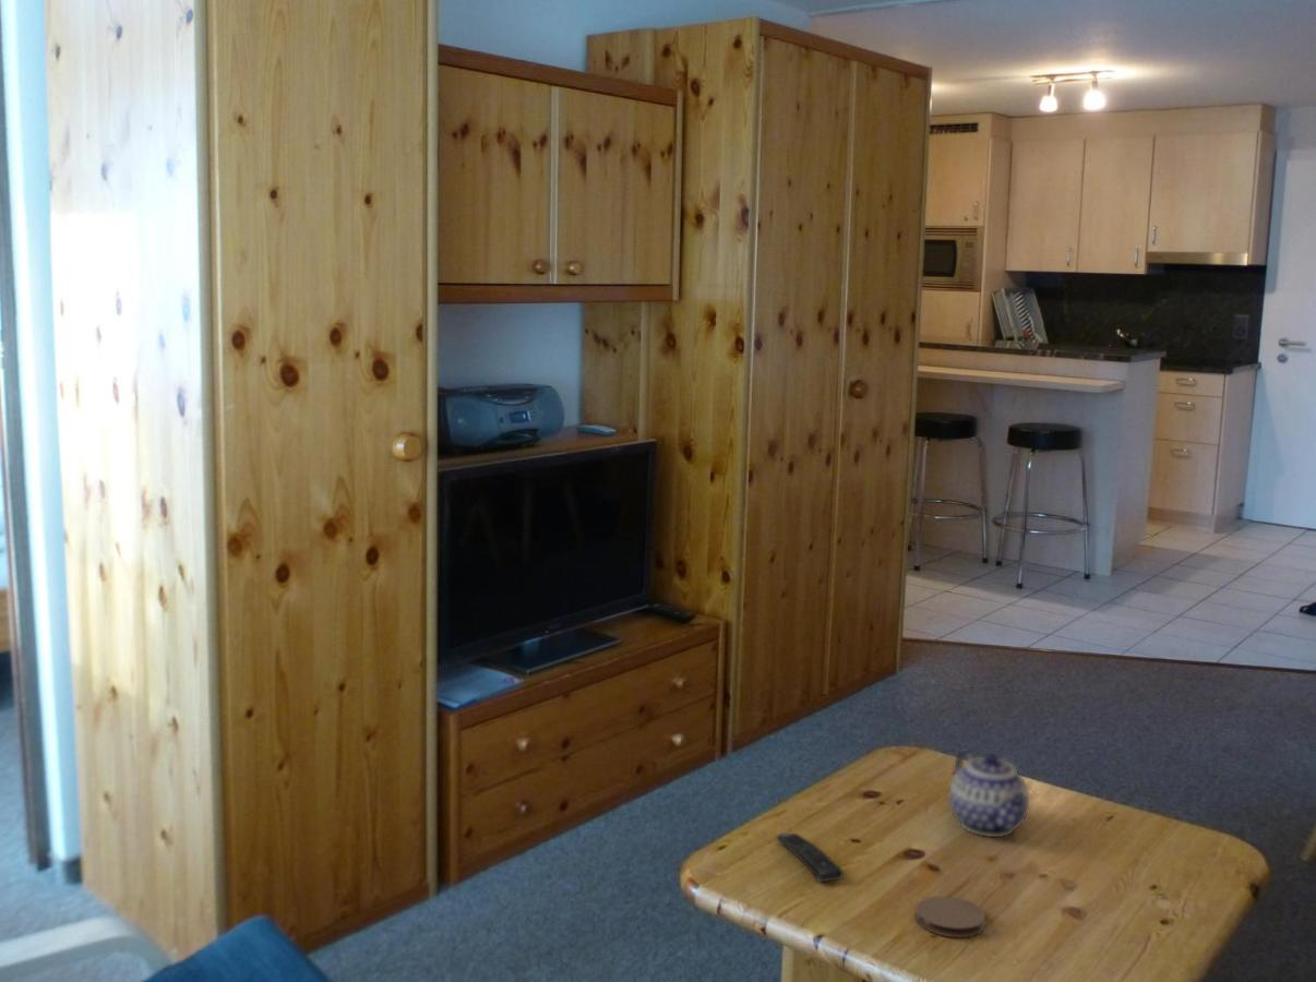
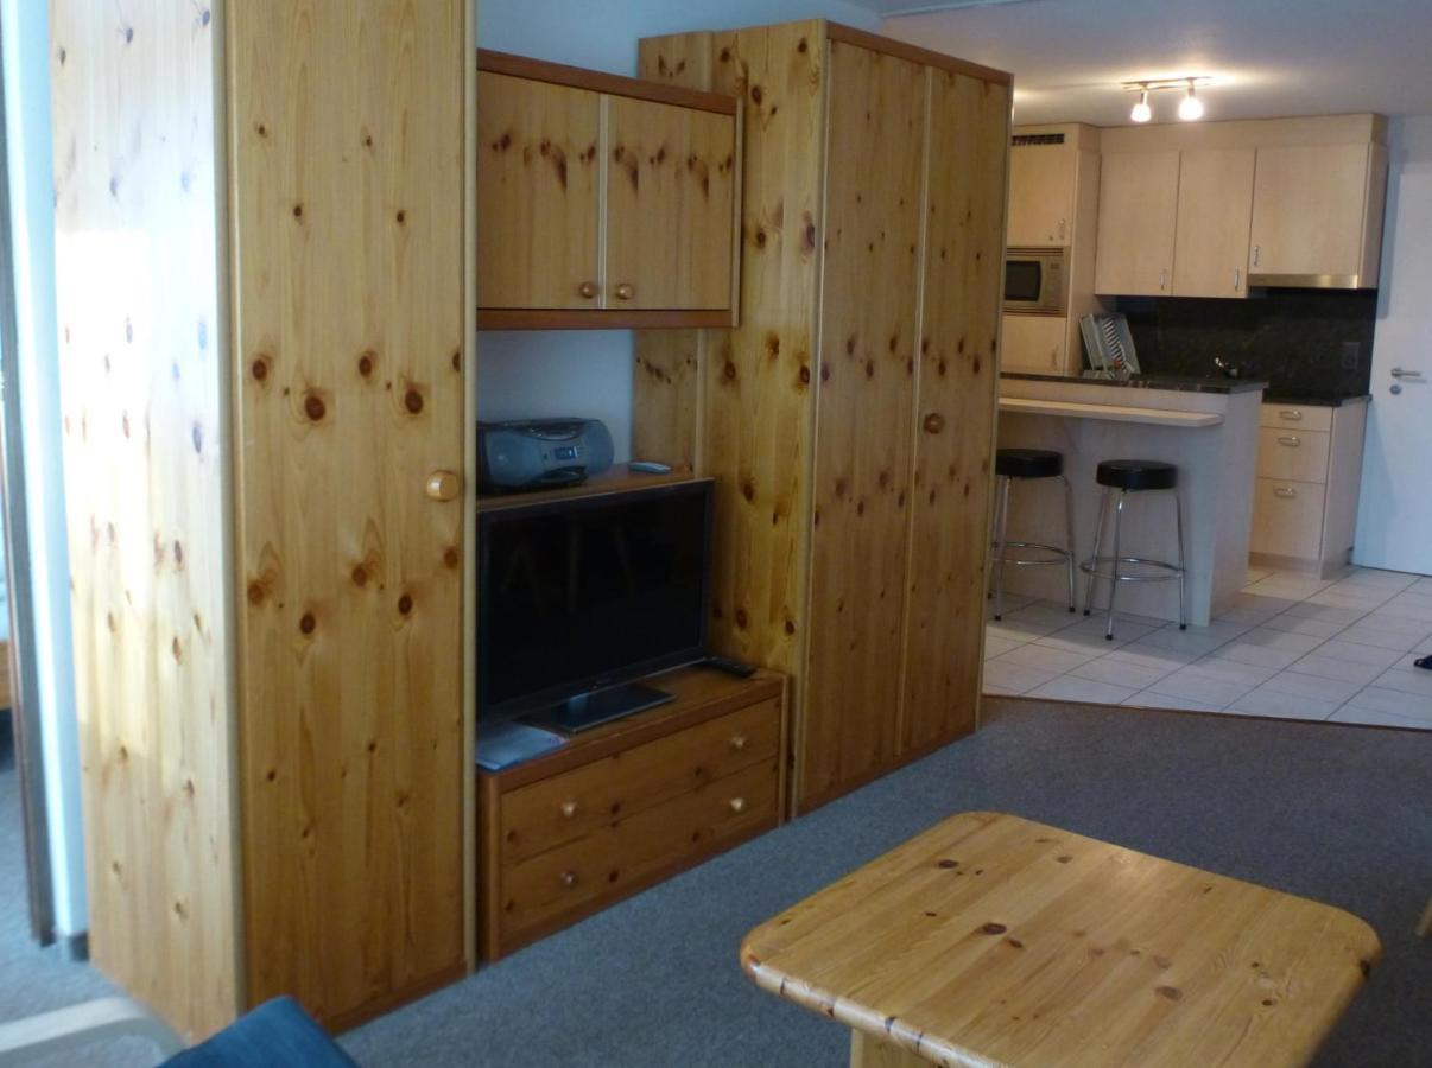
- teapot (989, 790)
- coaster (949, 915)
- remote control (805, 853)
